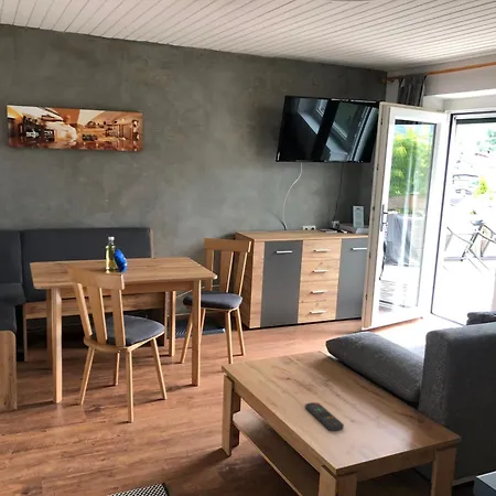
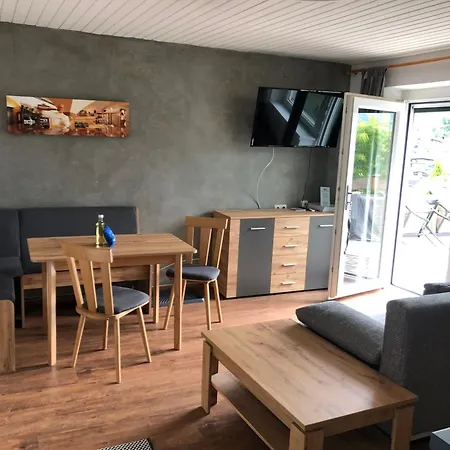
- remote control (323, 416)
